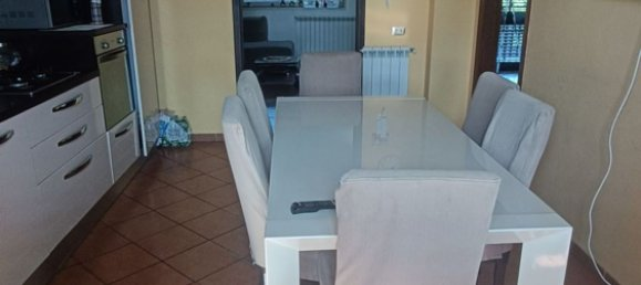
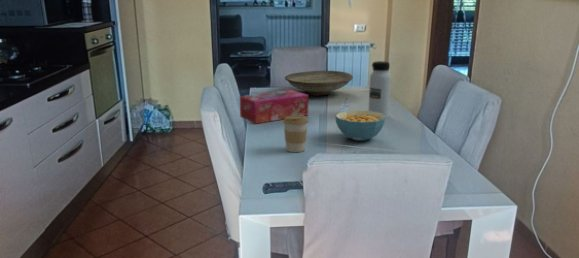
+ coffee cup (295, 132)
+ tissue box (274, 105)
+ cereal bowl (359, 127)
+ water bottle (379, 89)
+ decorative bowl (318, 84)
